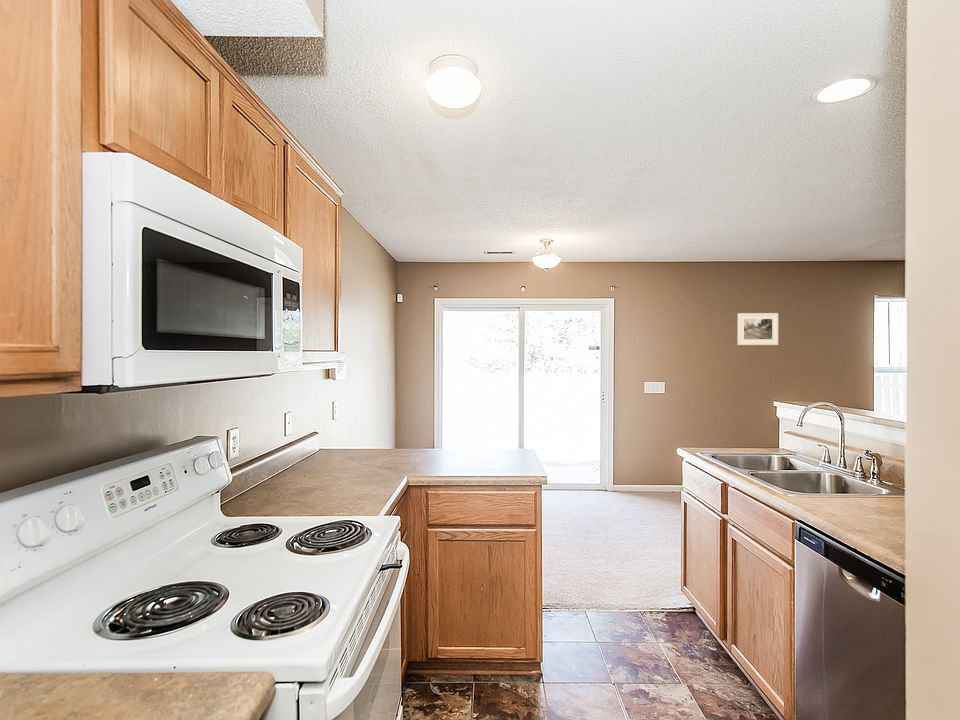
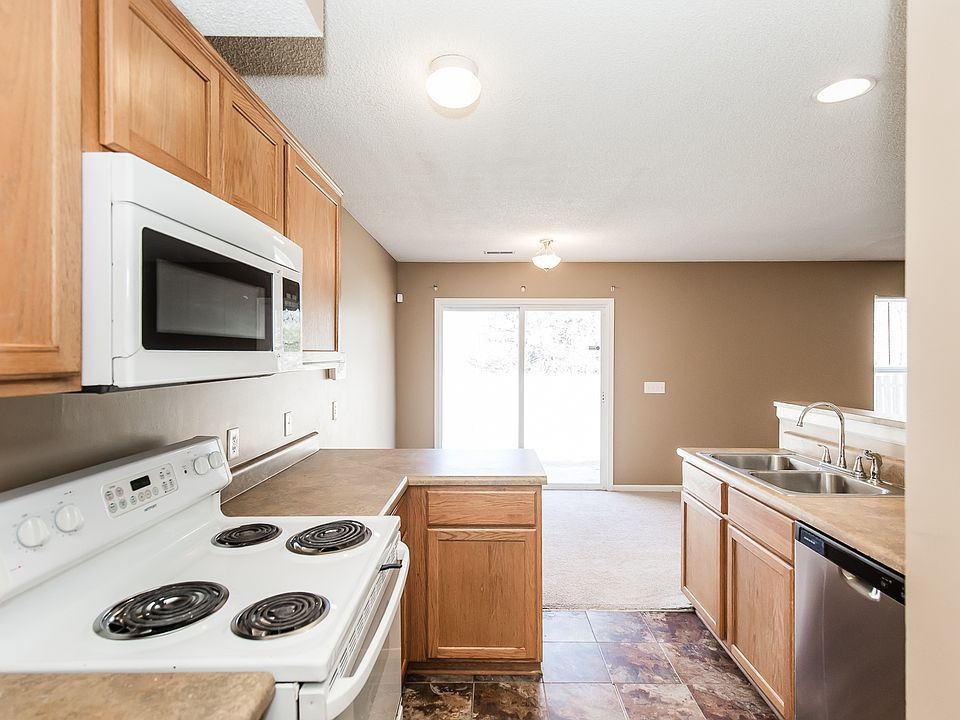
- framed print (757, 329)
